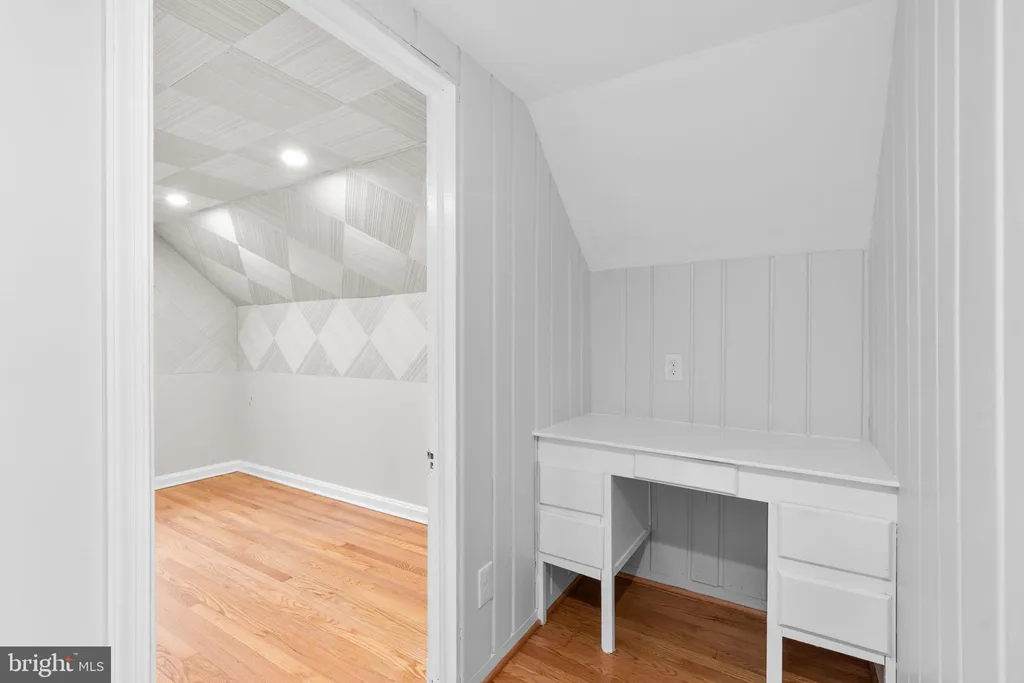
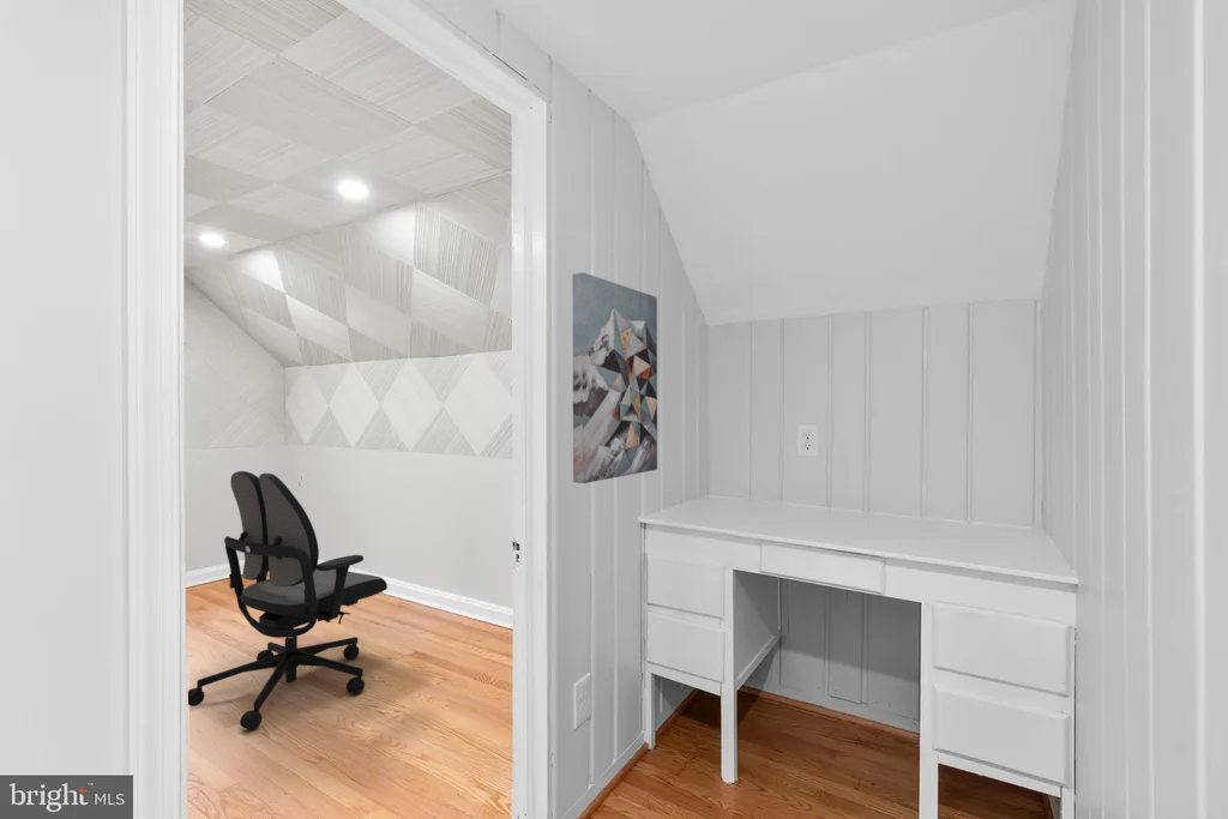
+ wall art (619, 380)
+ office chair (294, 576)
